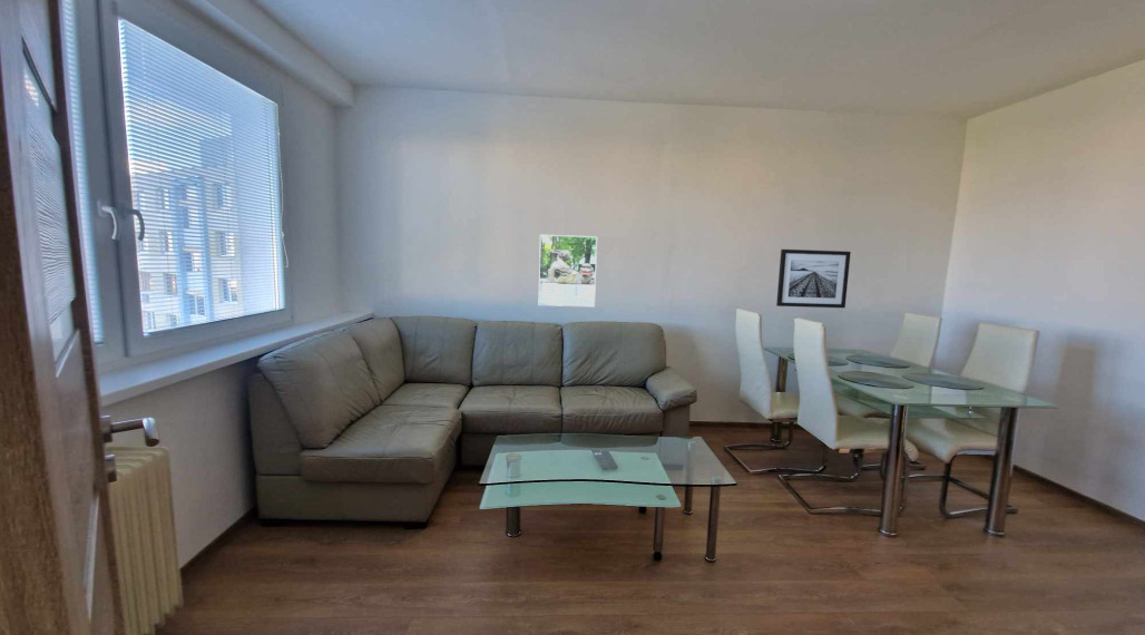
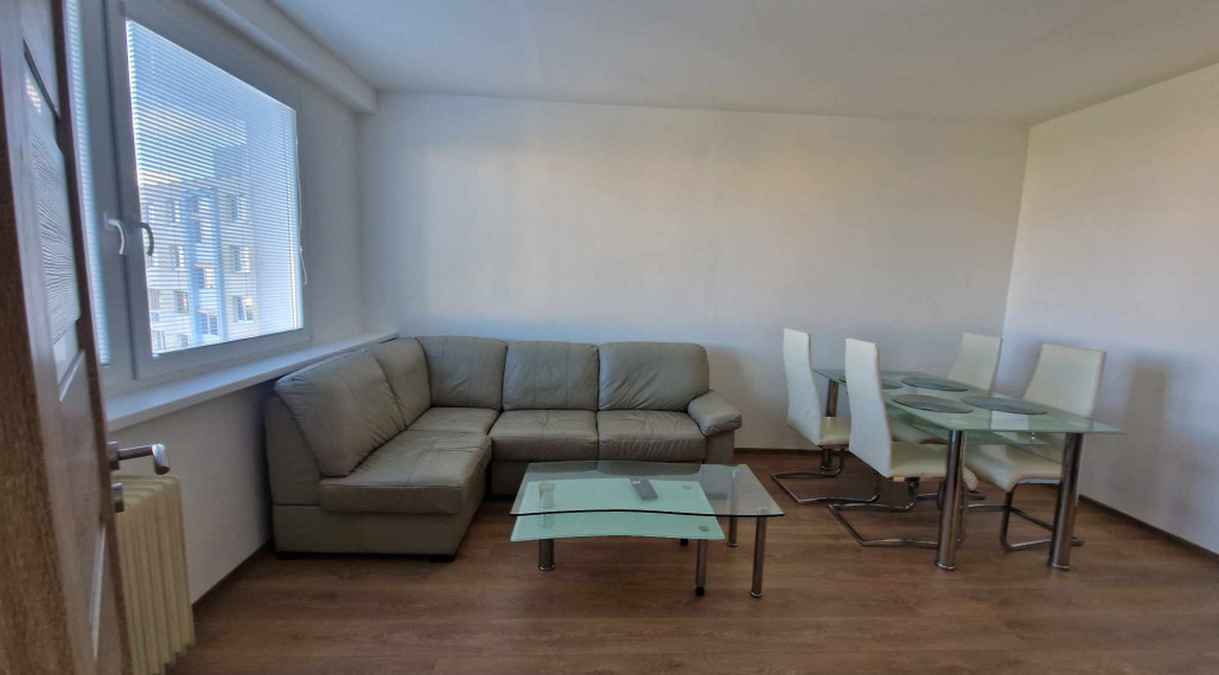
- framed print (567, 271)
- wall art (813, 279)
